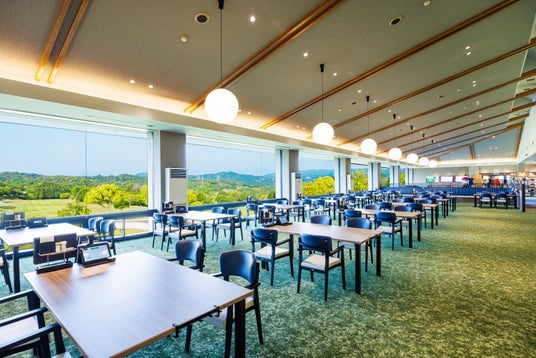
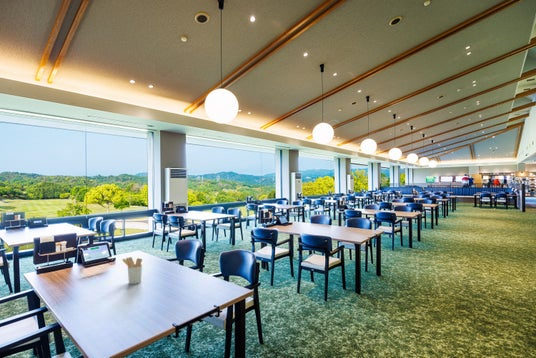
+ utensil holder (132, 269)
